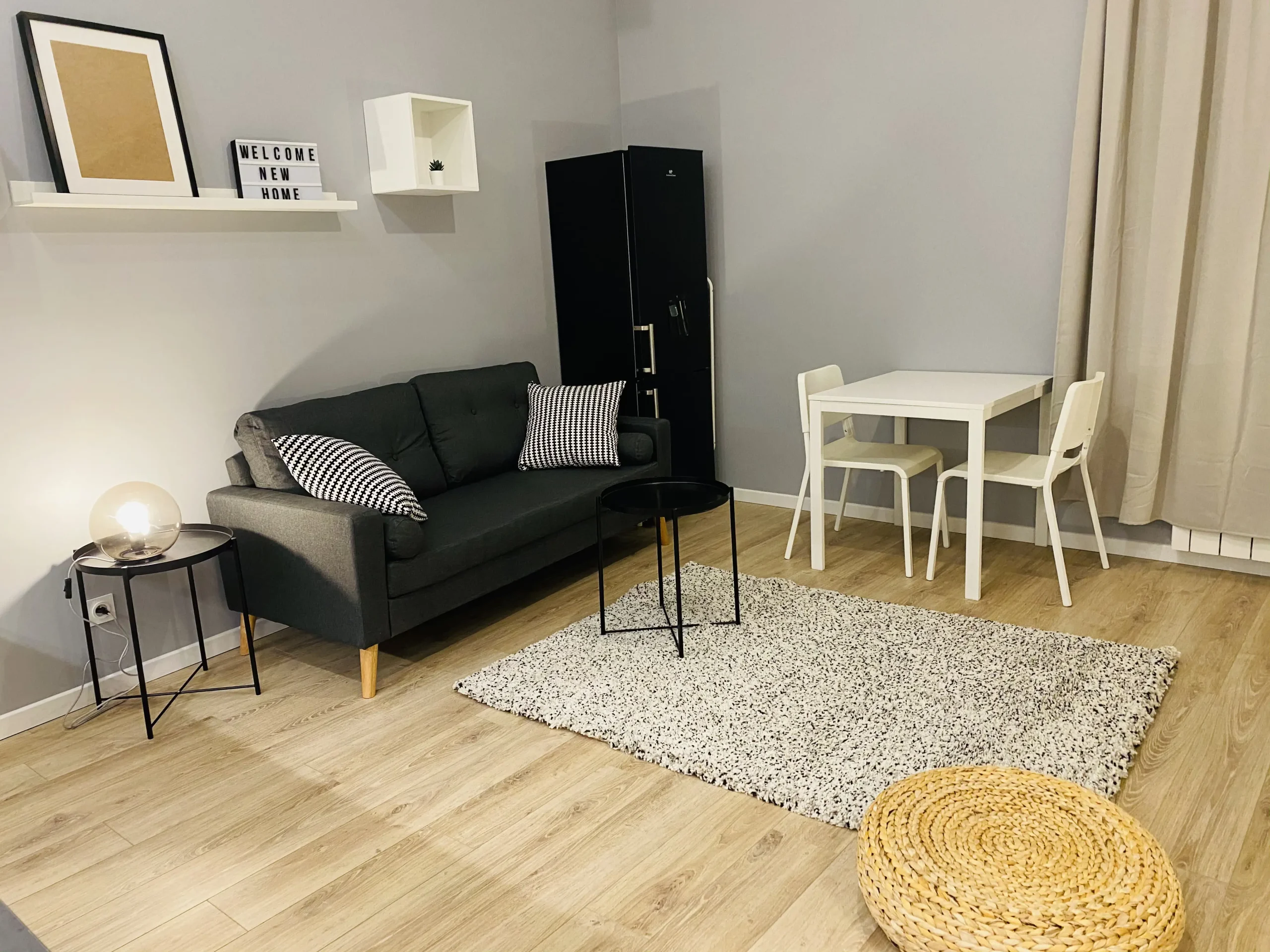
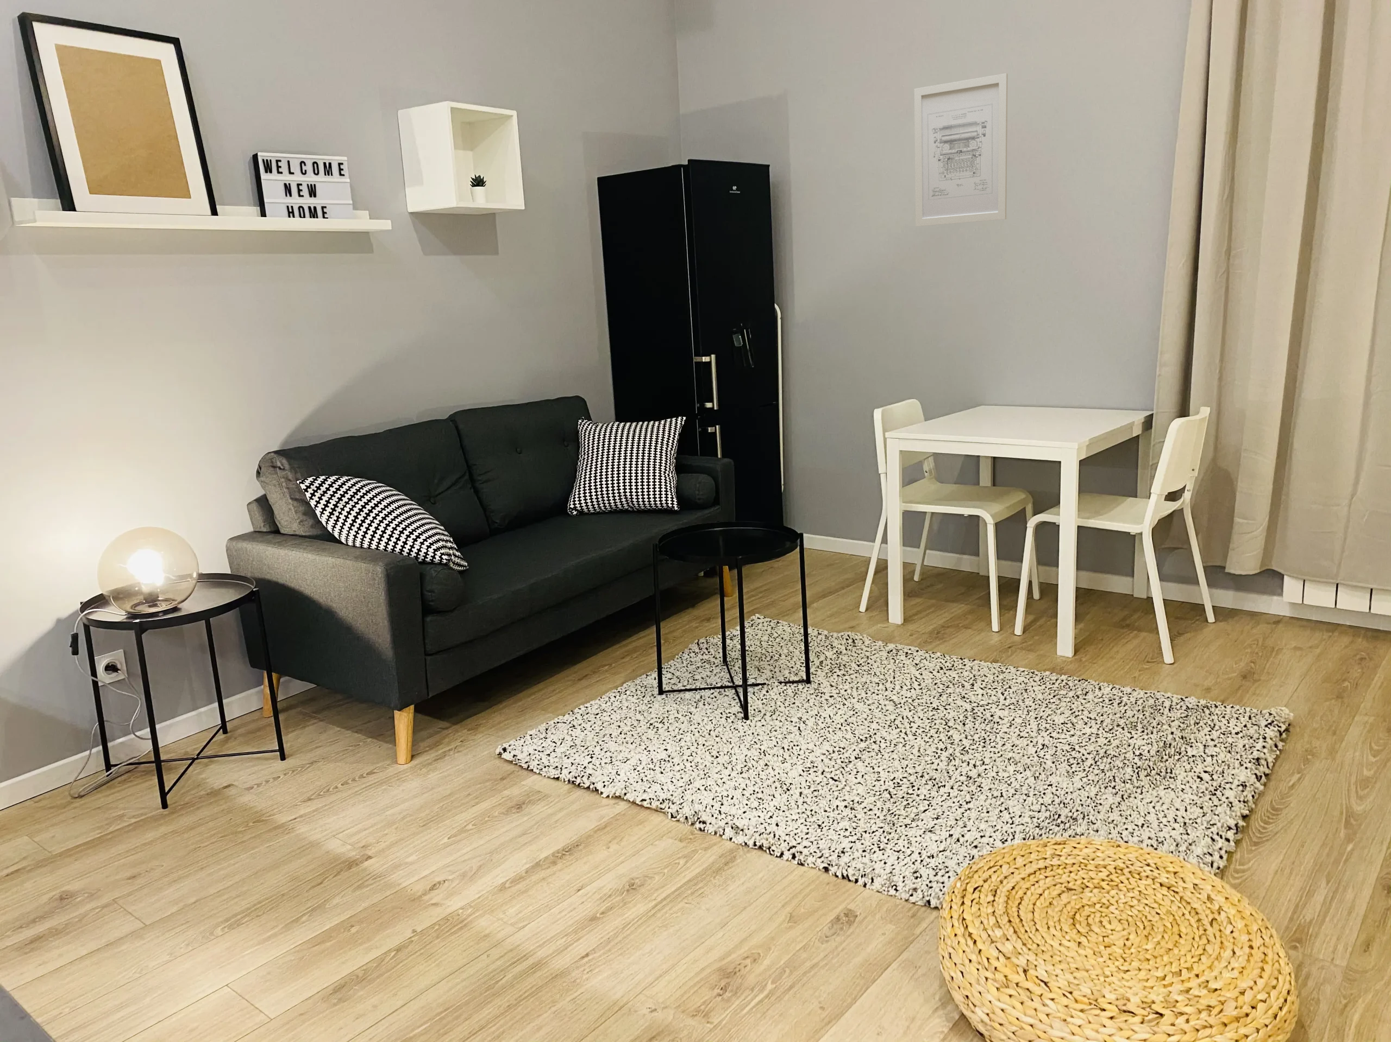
+ wall art (959, 153)
